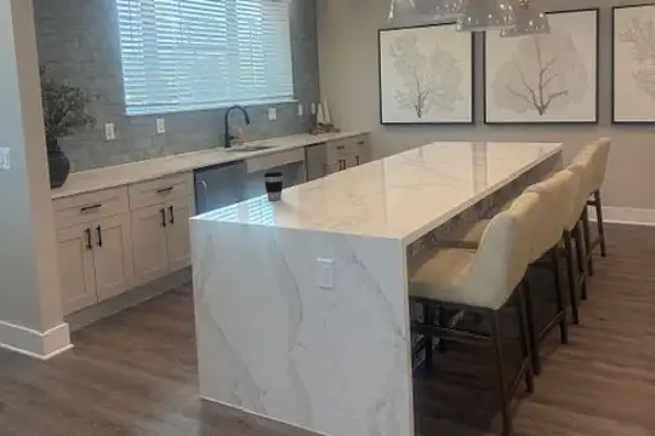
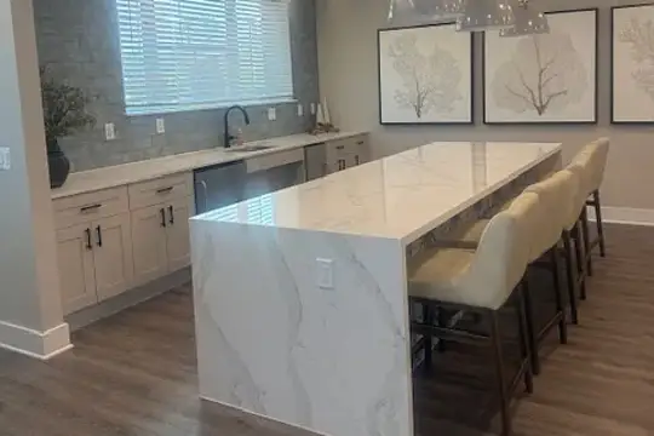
- coffee cup (273, 185)
